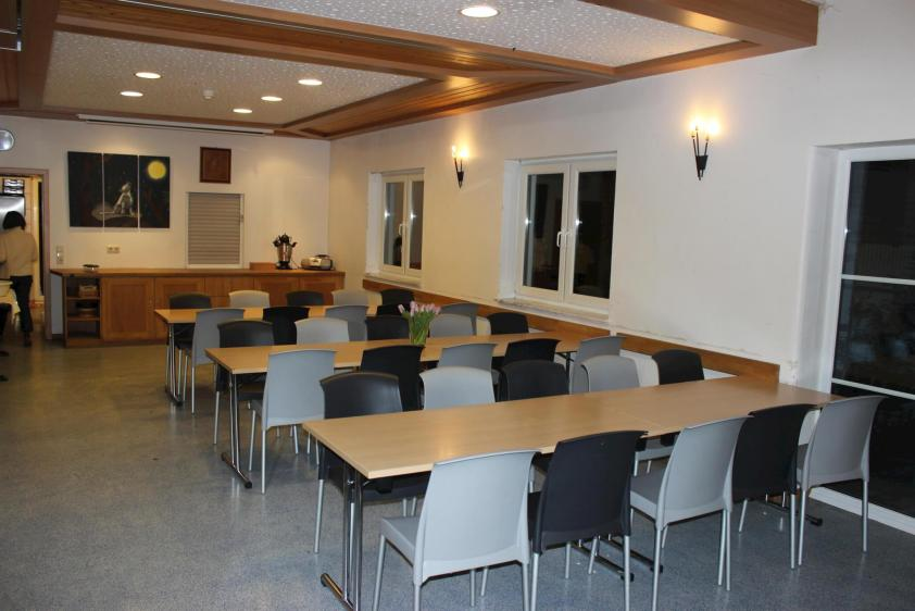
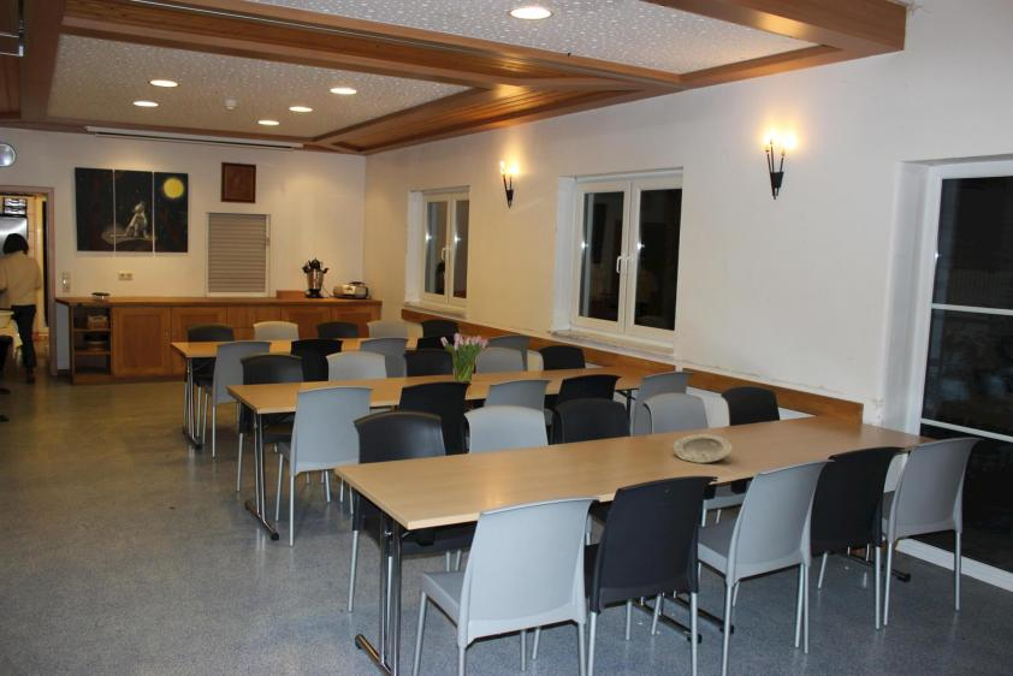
+ plate (703, 447)
